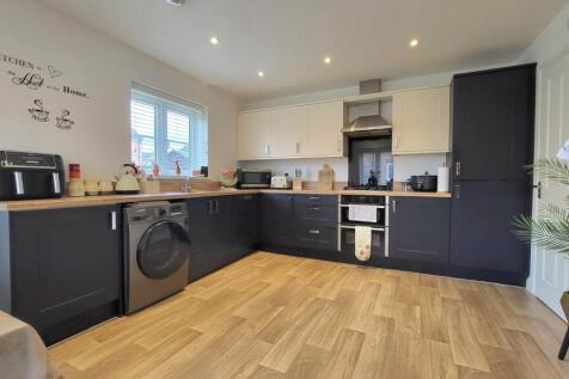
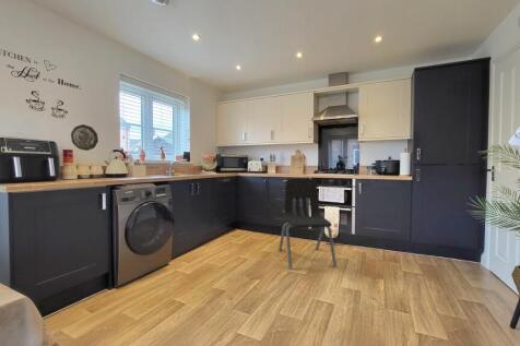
+ dining chair (305, 218)
+ decorative plate (84, 138)
